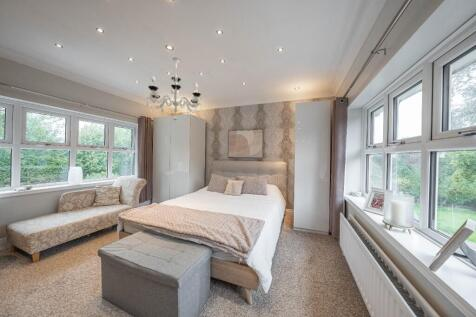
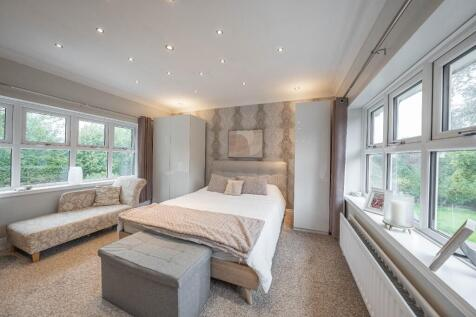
- chandelier (175, 90)
